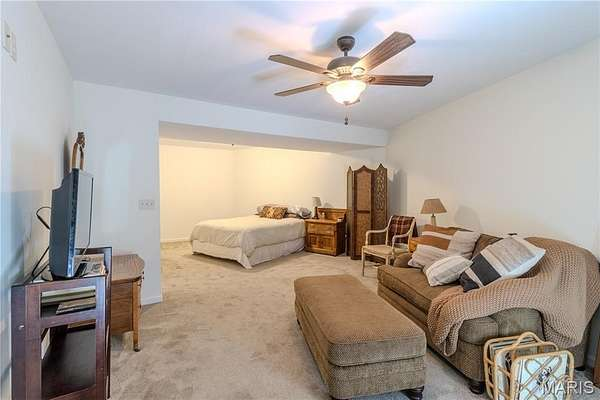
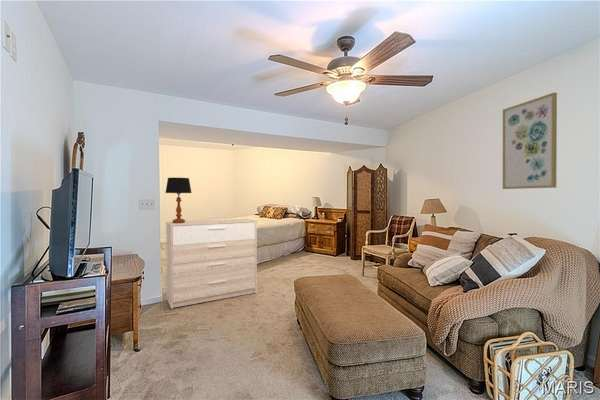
+ table lamp (178, 200)
+ wall art (527, 145)
+ sideboard (213, 258)
